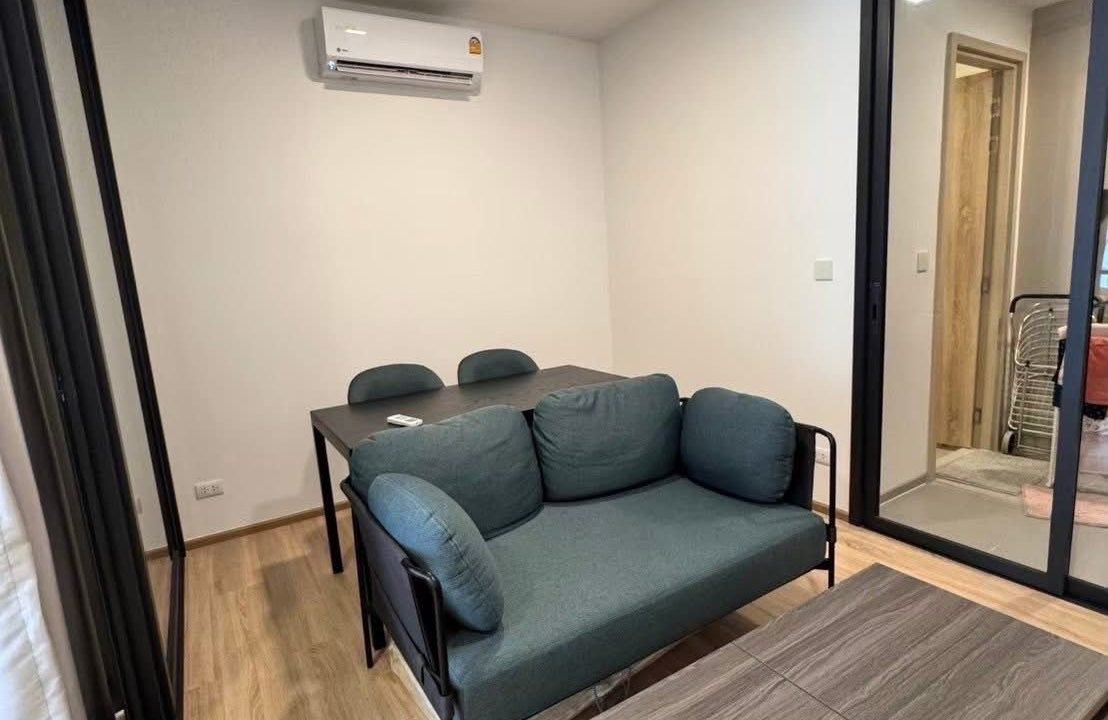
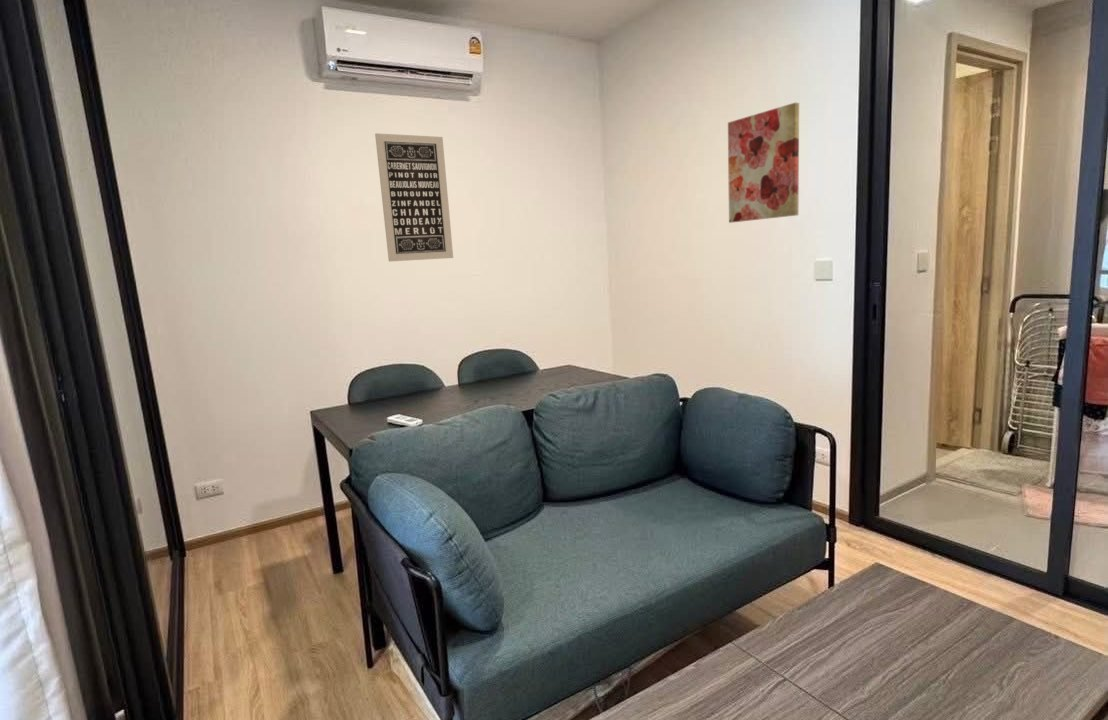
+ wall art (761, 166)
+ wall art (415, 198)
